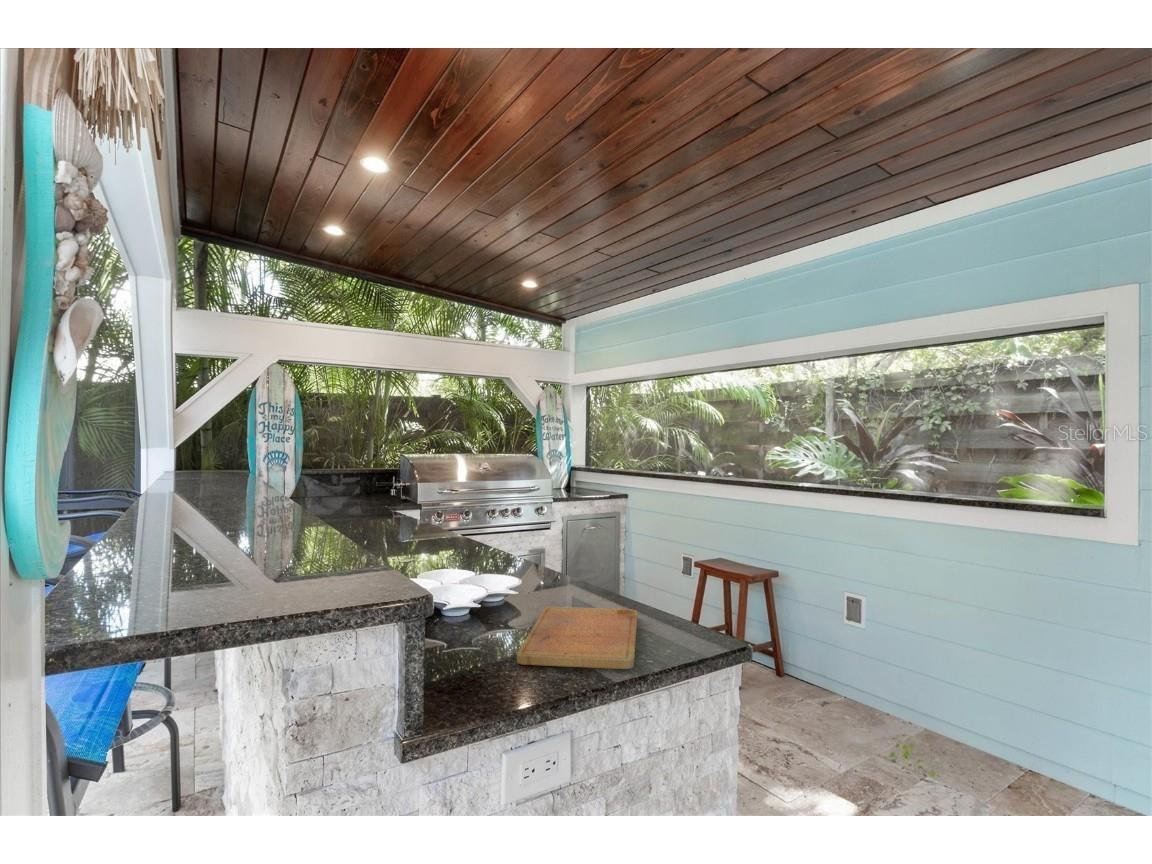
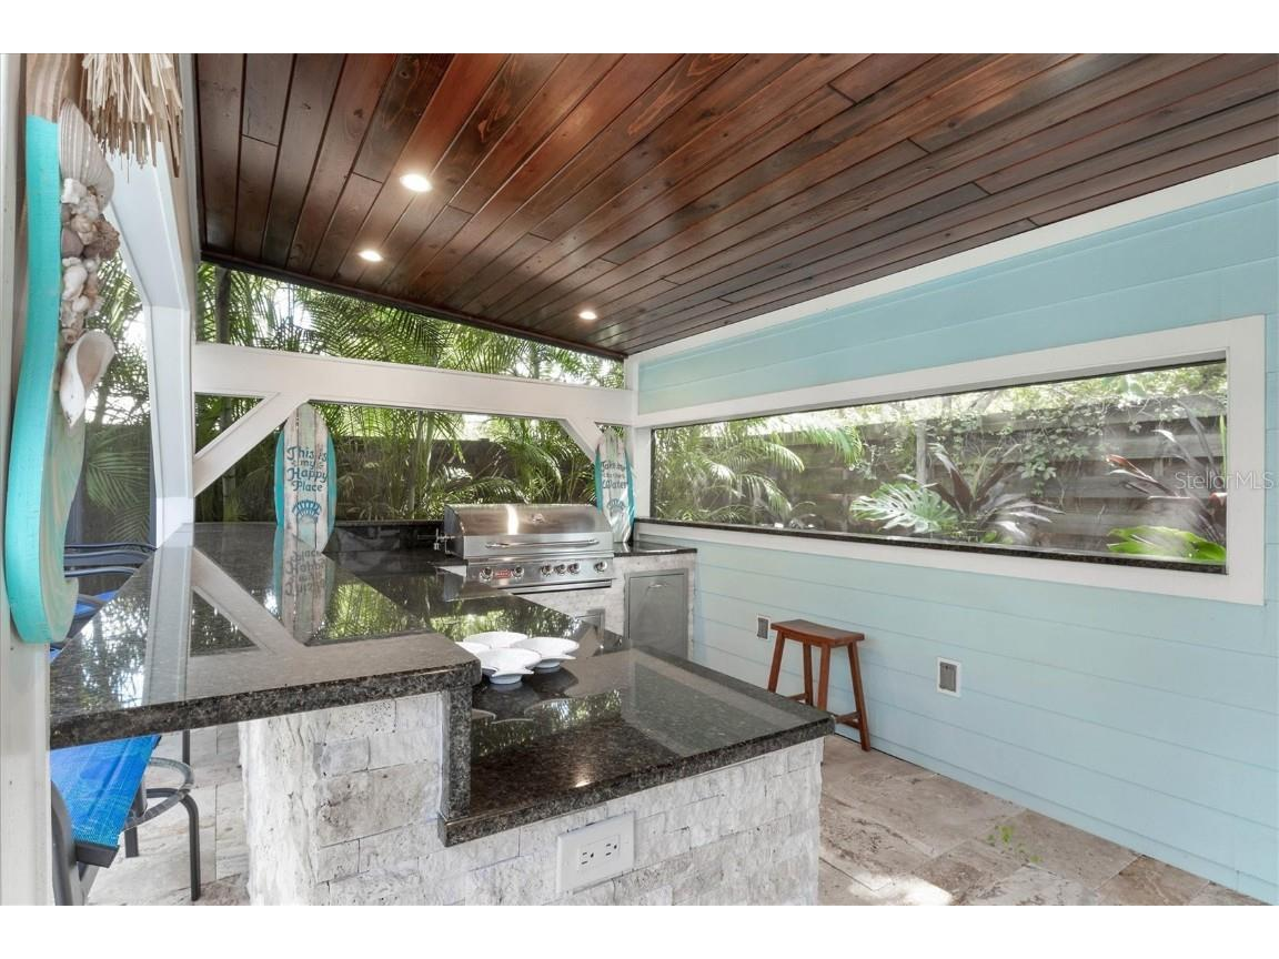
- cutting board (583, 633)
